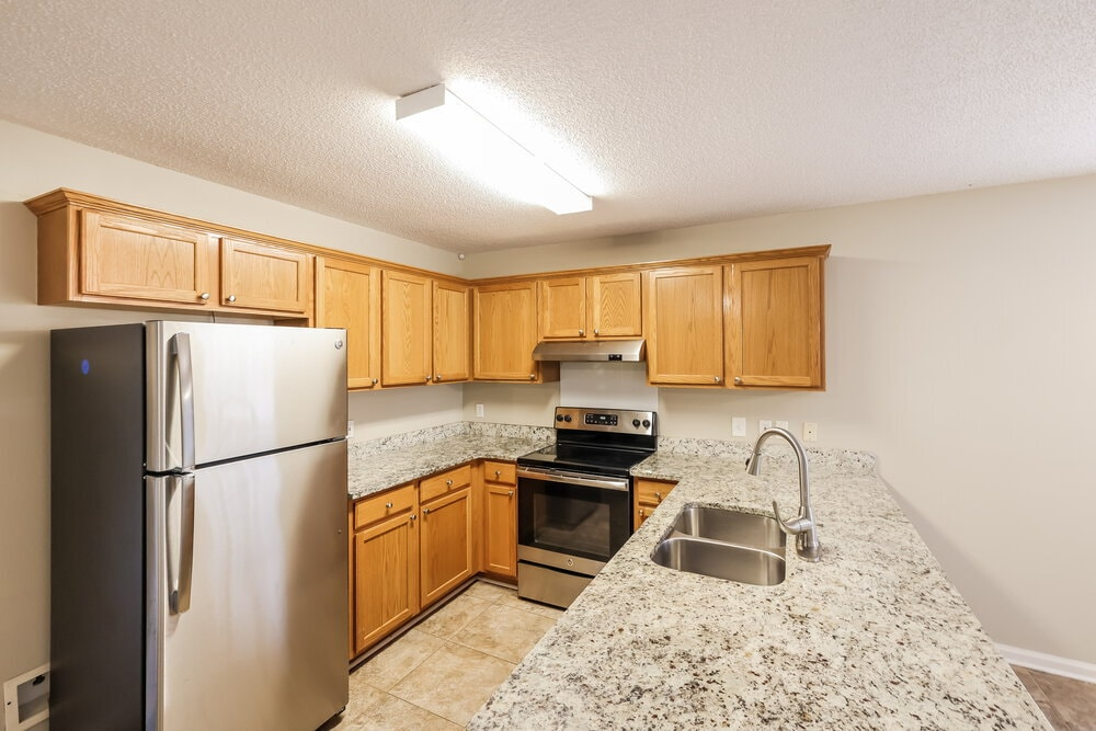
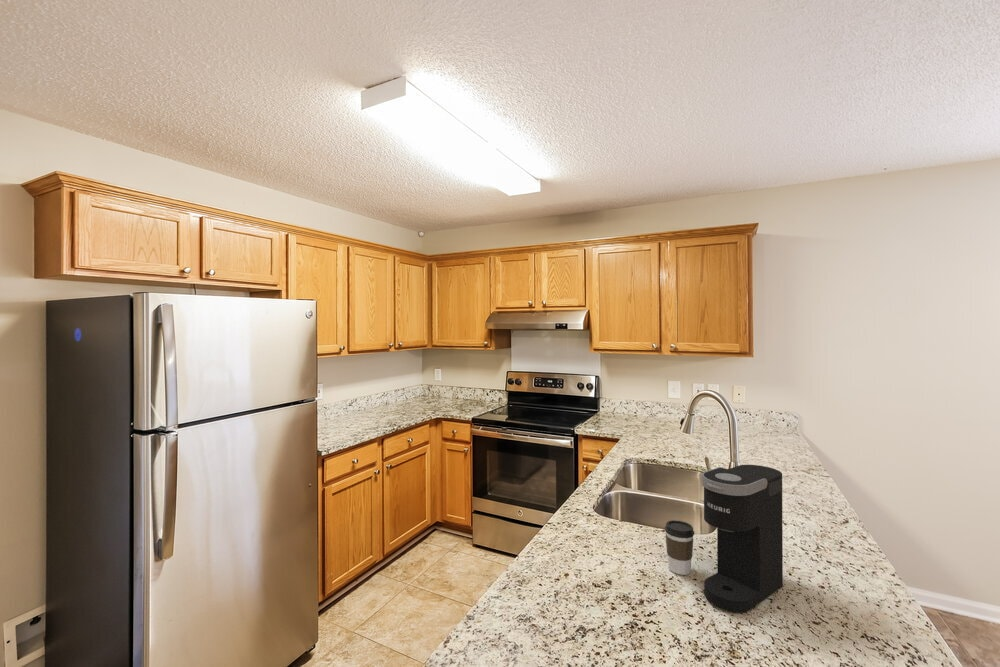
+ coffee maker (743, 530)
+ coffee cup (679, 547)
